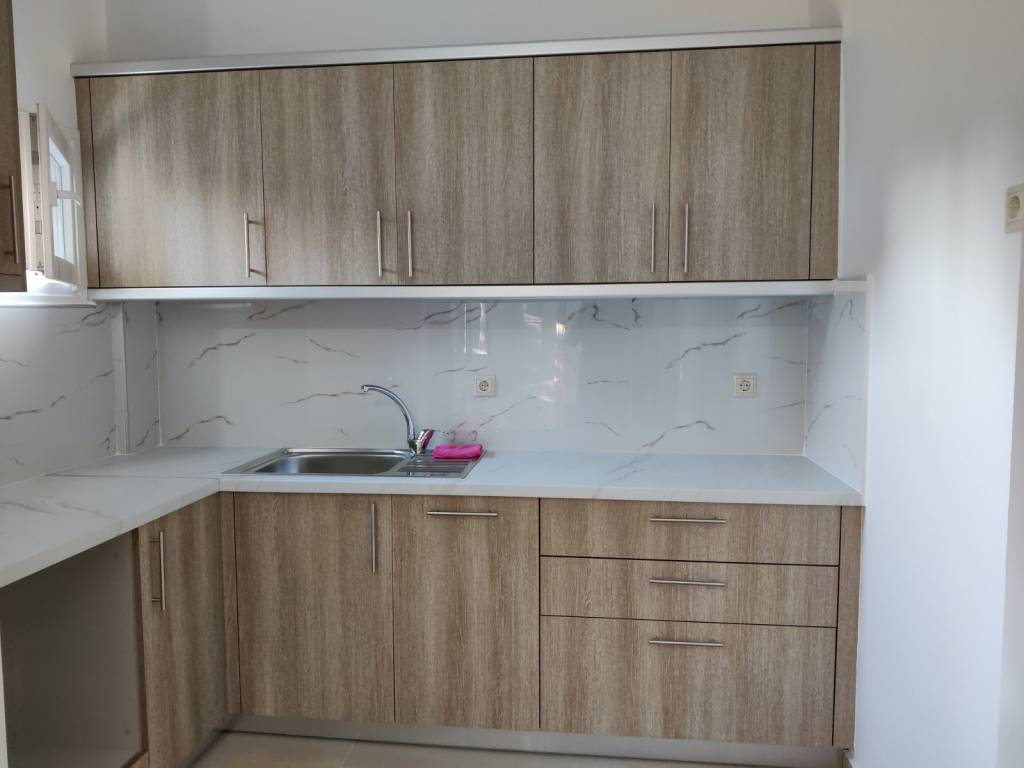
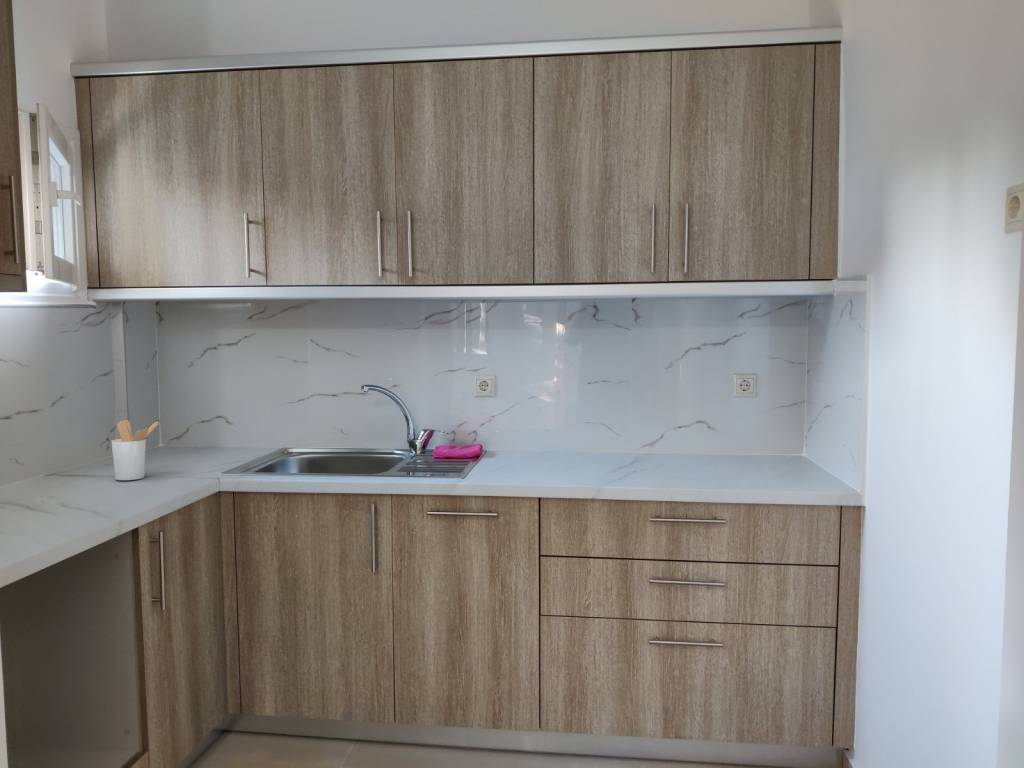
+ utensil holder (137, 448)
